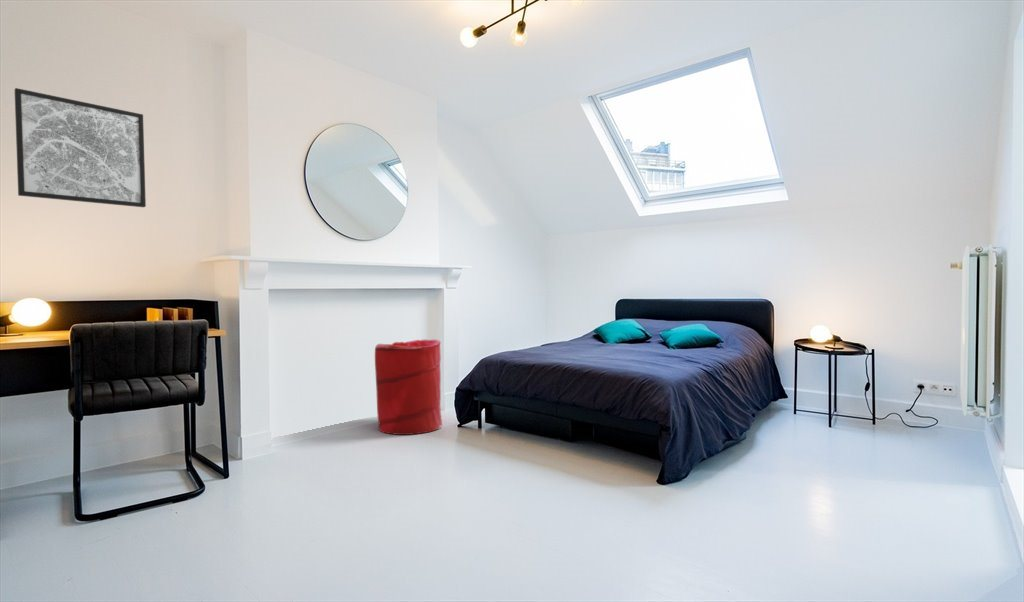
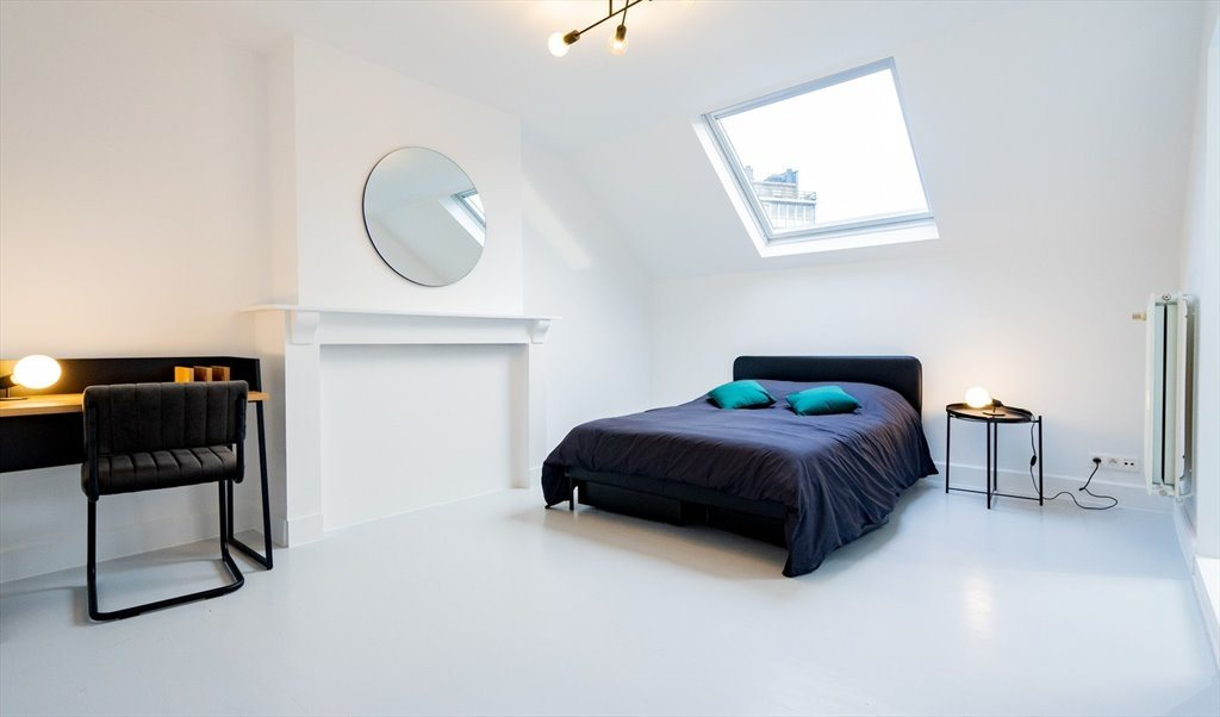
- laundry hamper (408, 383)
- wall art (84, 152)
